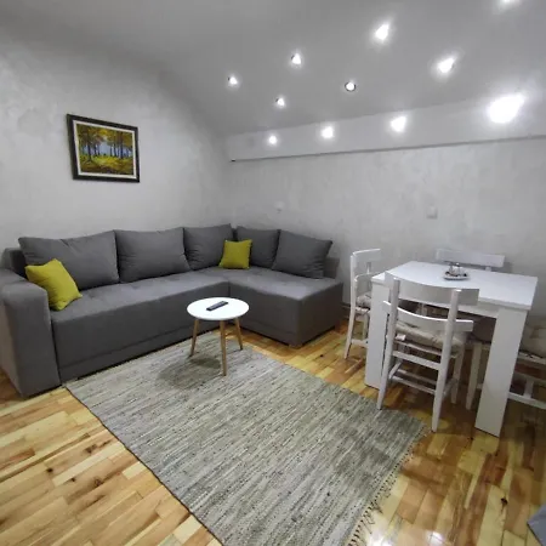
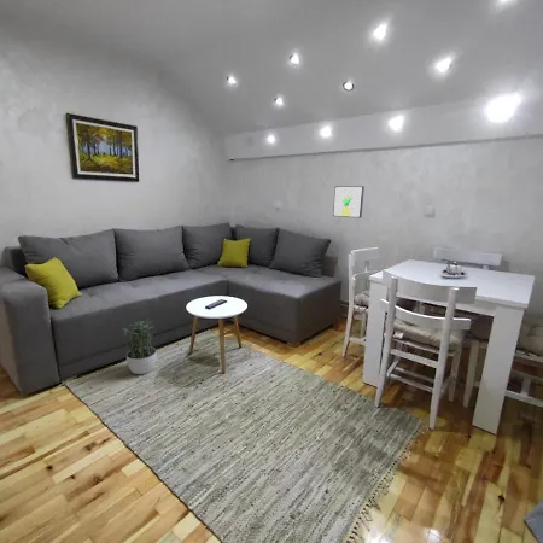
+ potted plant (139, 344)
+ wall art (348, 202)
